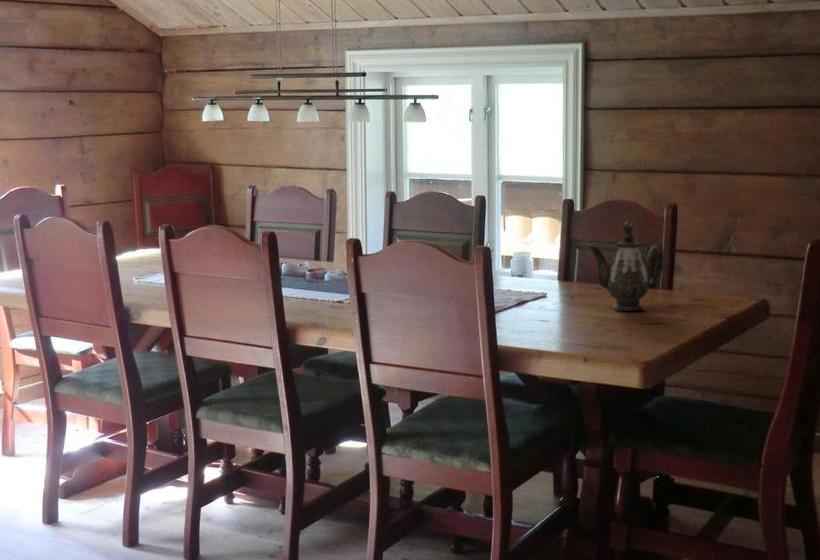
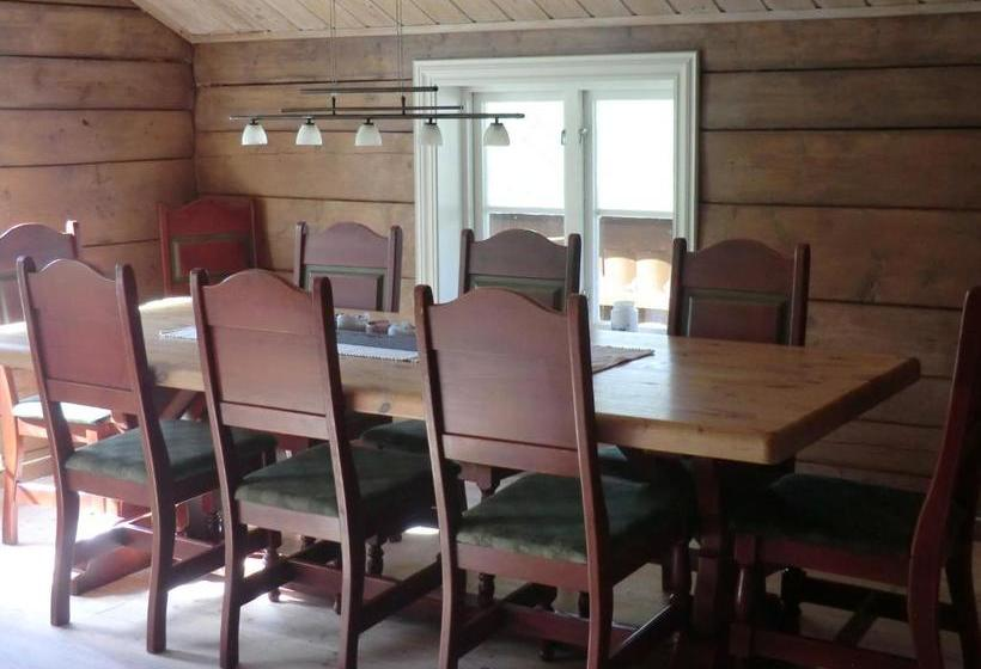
- teapot (626, 265)
